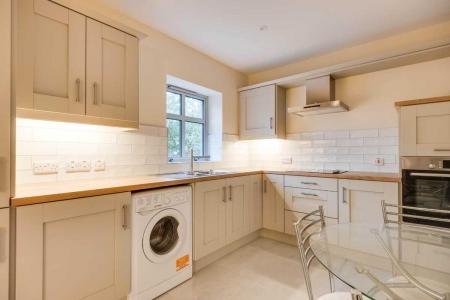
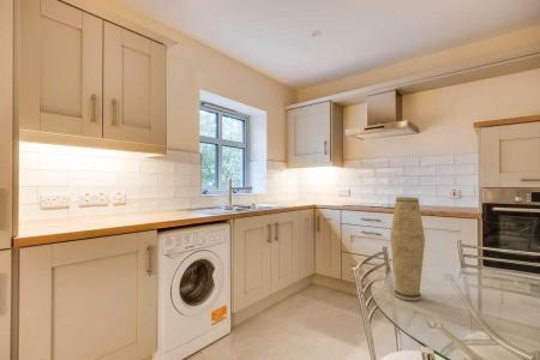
+ vase (407, 246)
